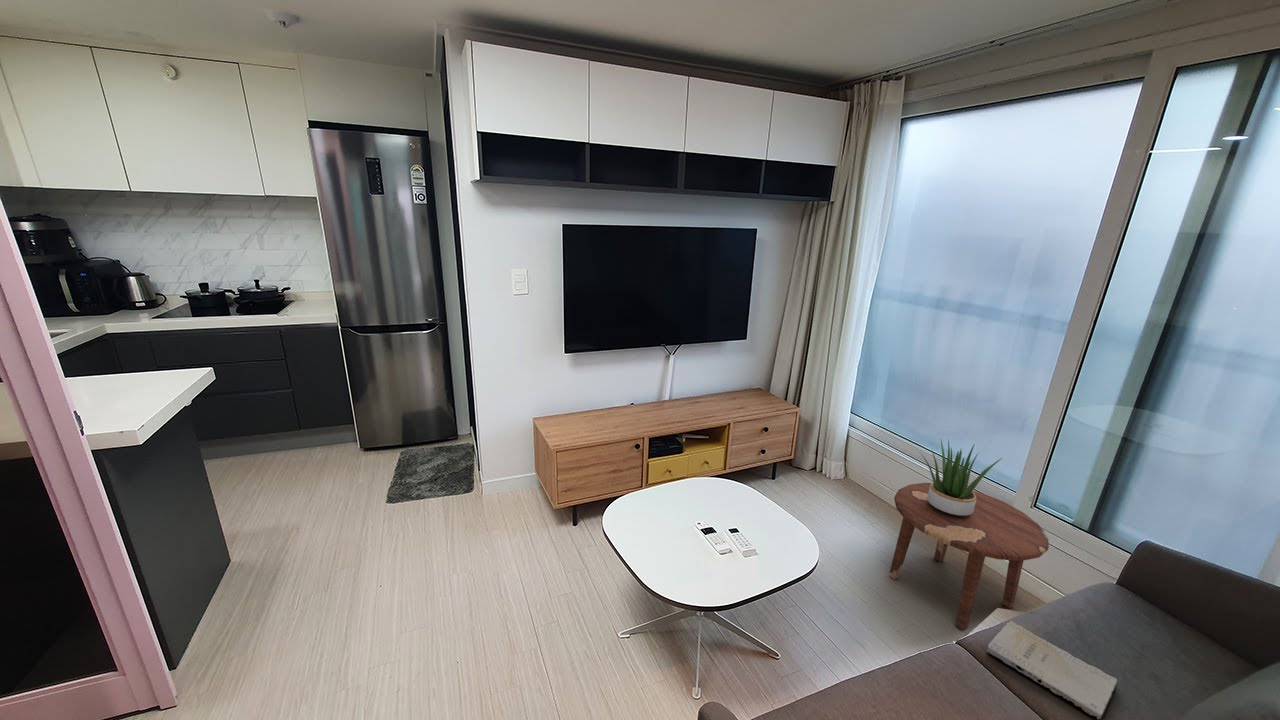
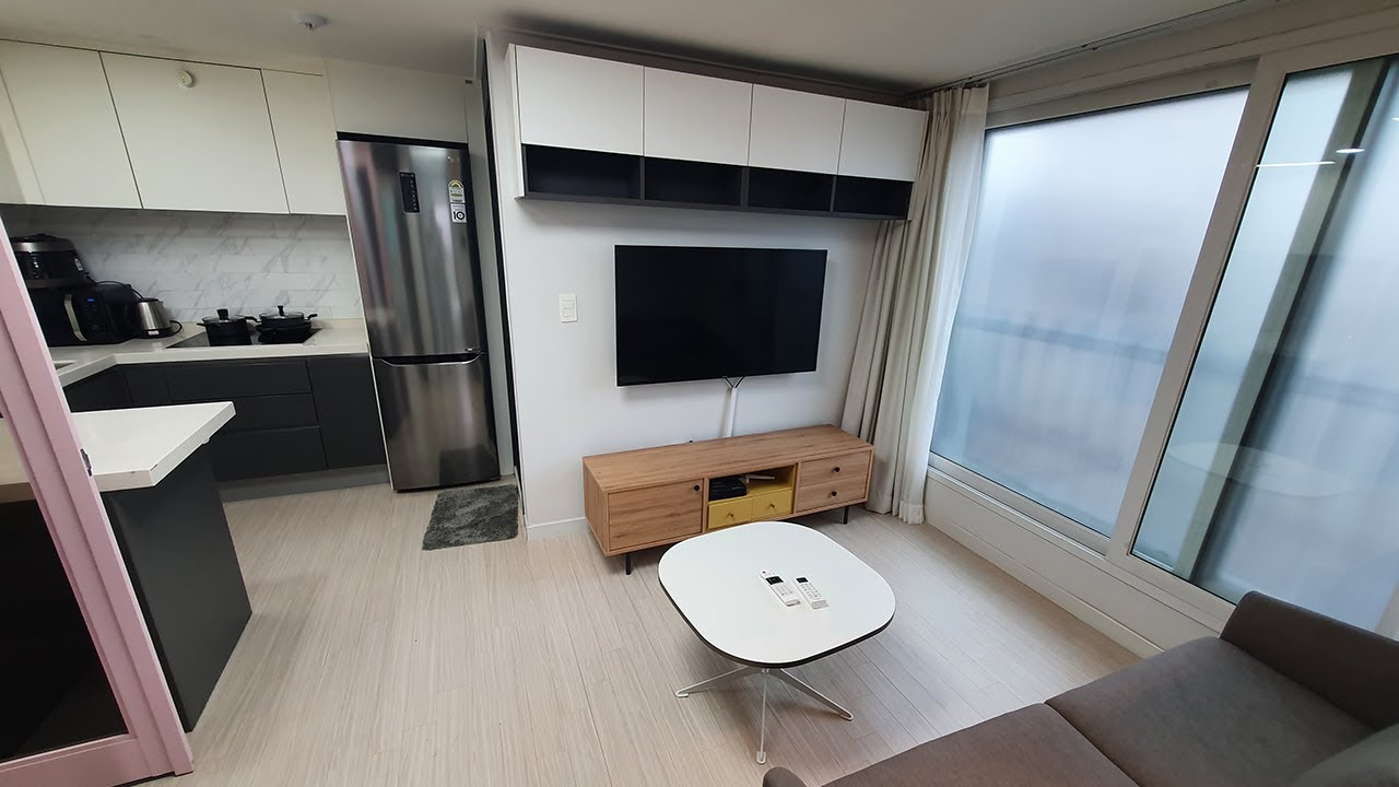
- potted plant (955, 477)
- book (1050, 665)
- side table (958, 548)
